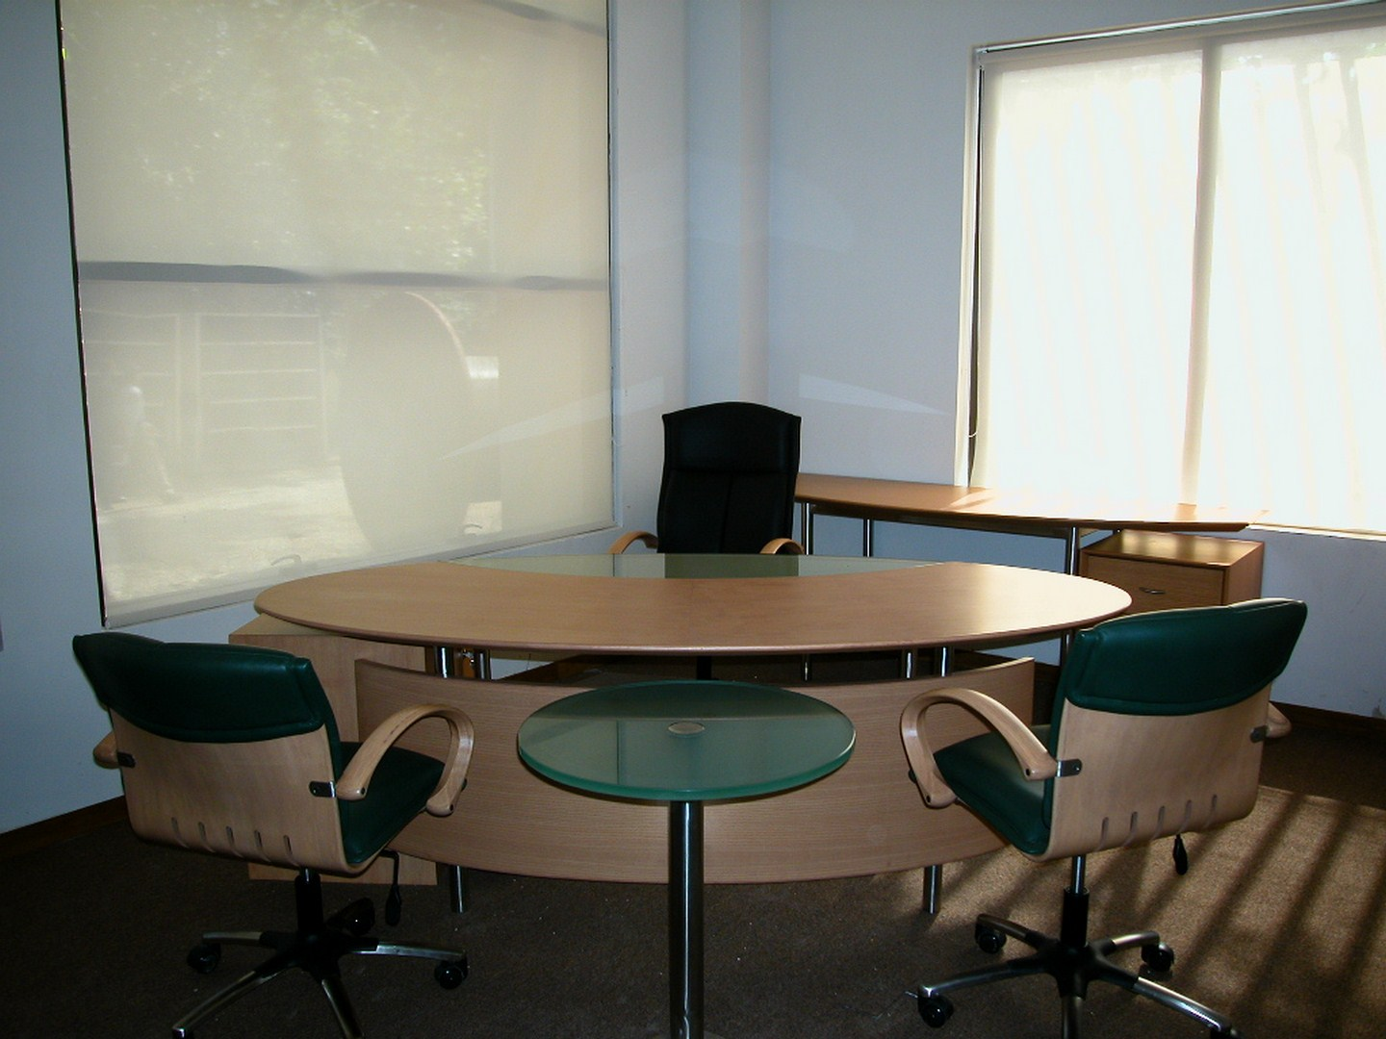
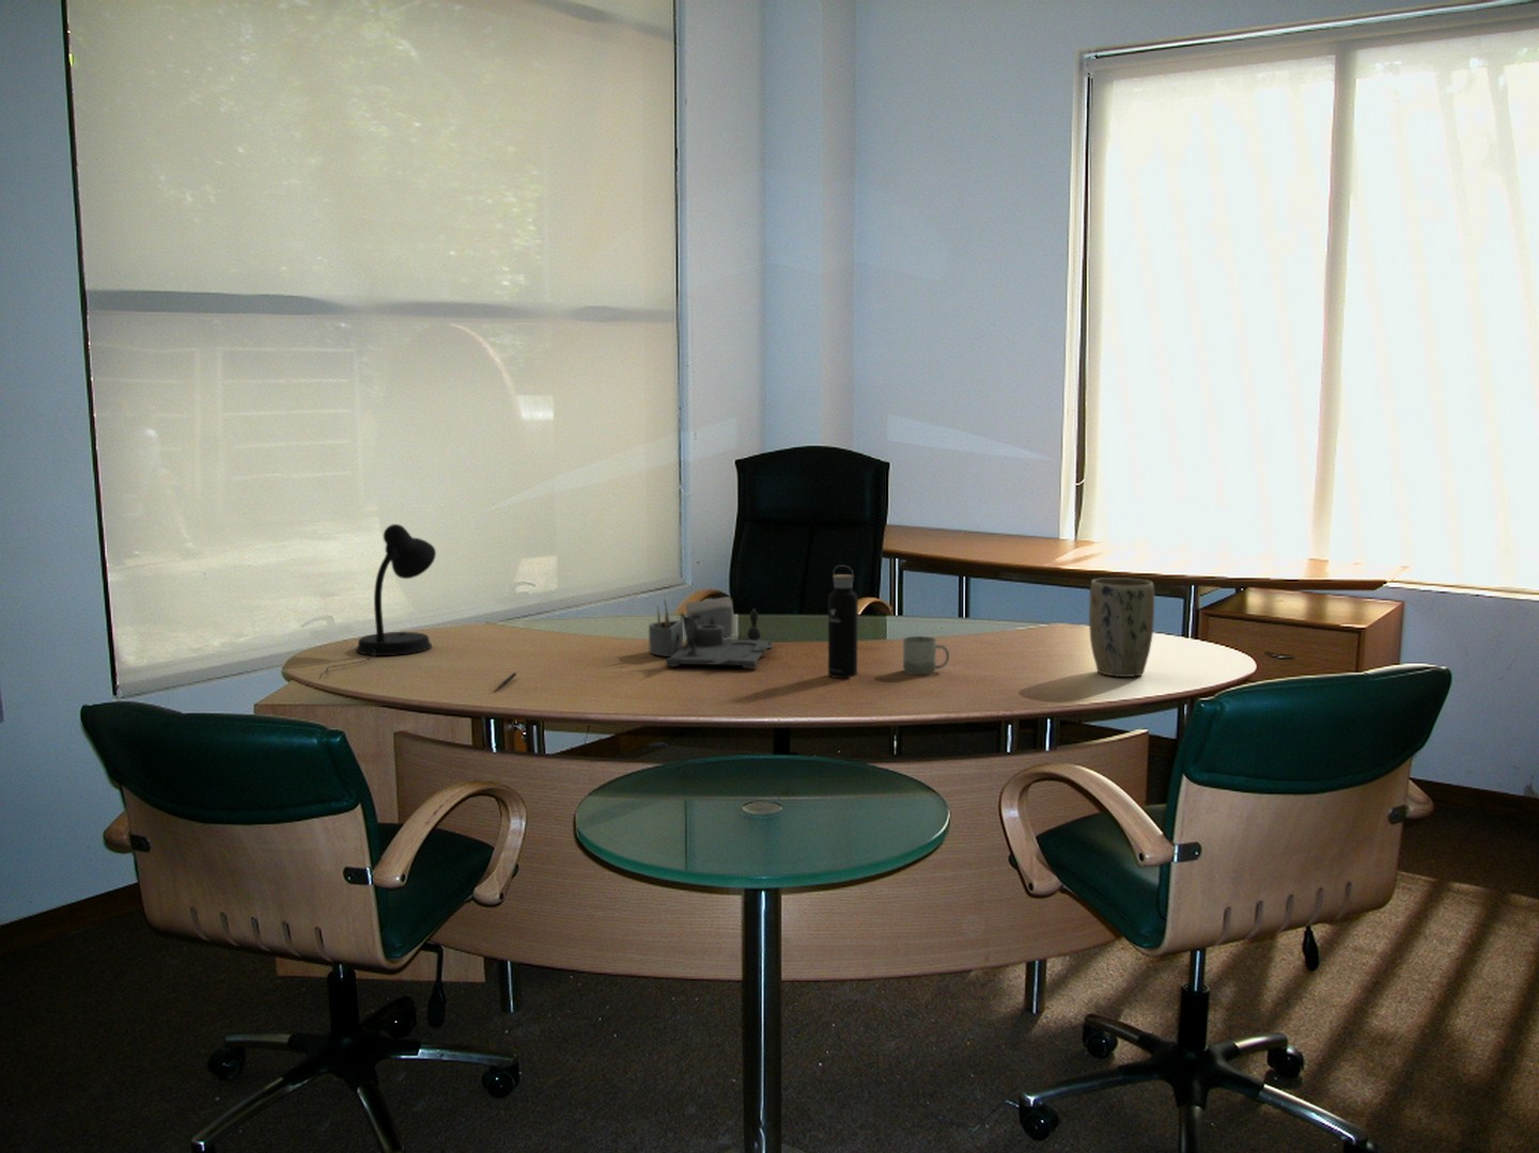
+ desk organizer (714, 624)
+ water bottle (842, 620)
+ desk lamp (374, 592)
+ cup (926, 655)
+ plant pot (1120, 626)
+ pen (504, 681)
